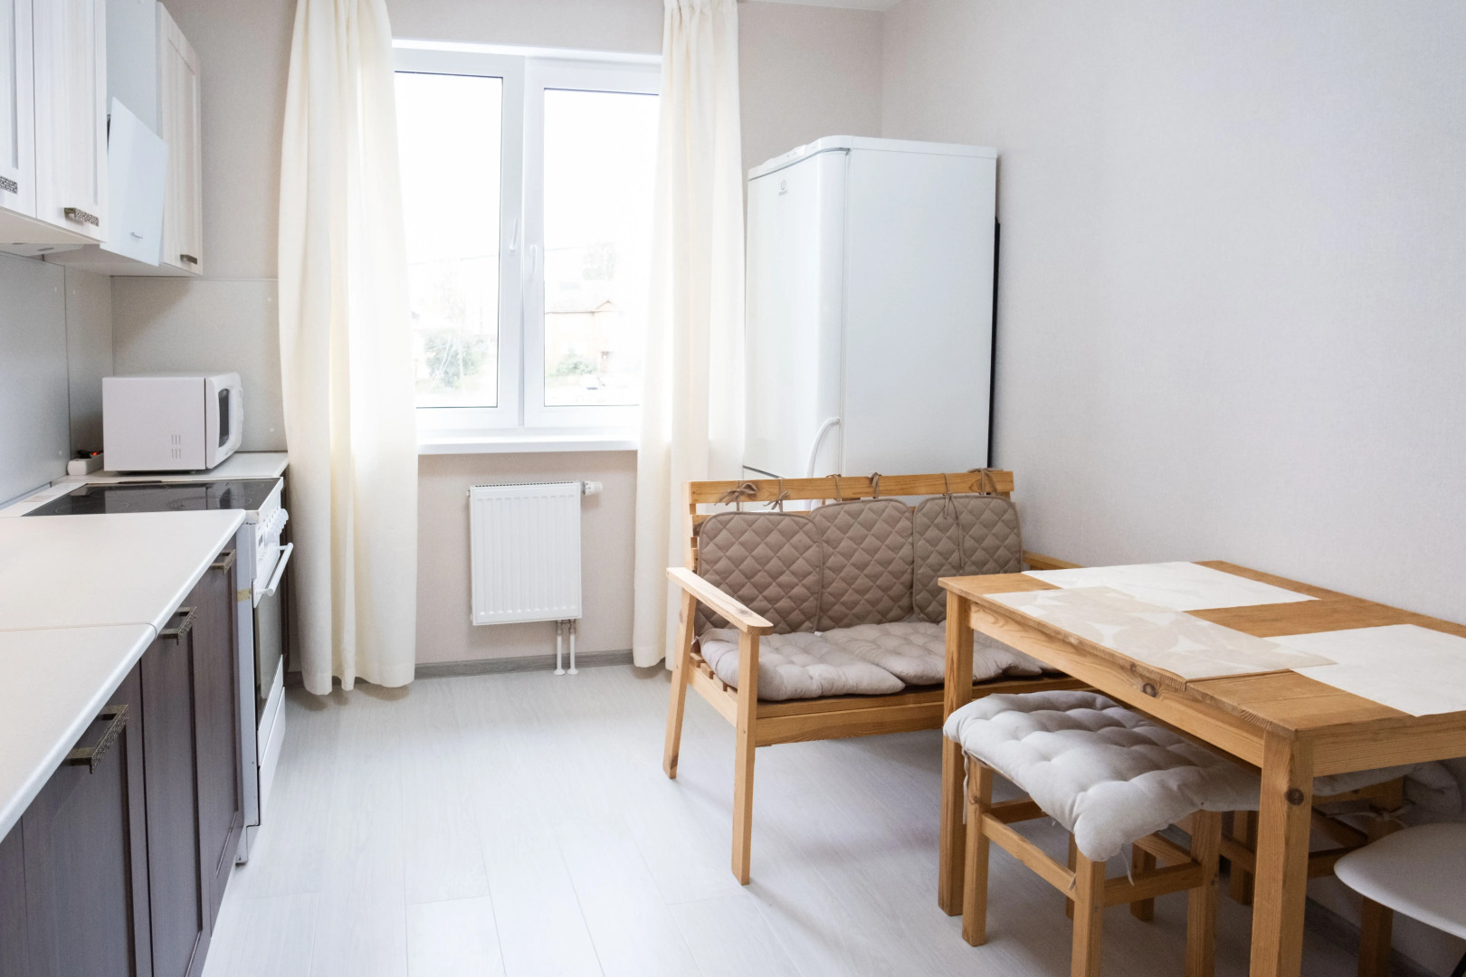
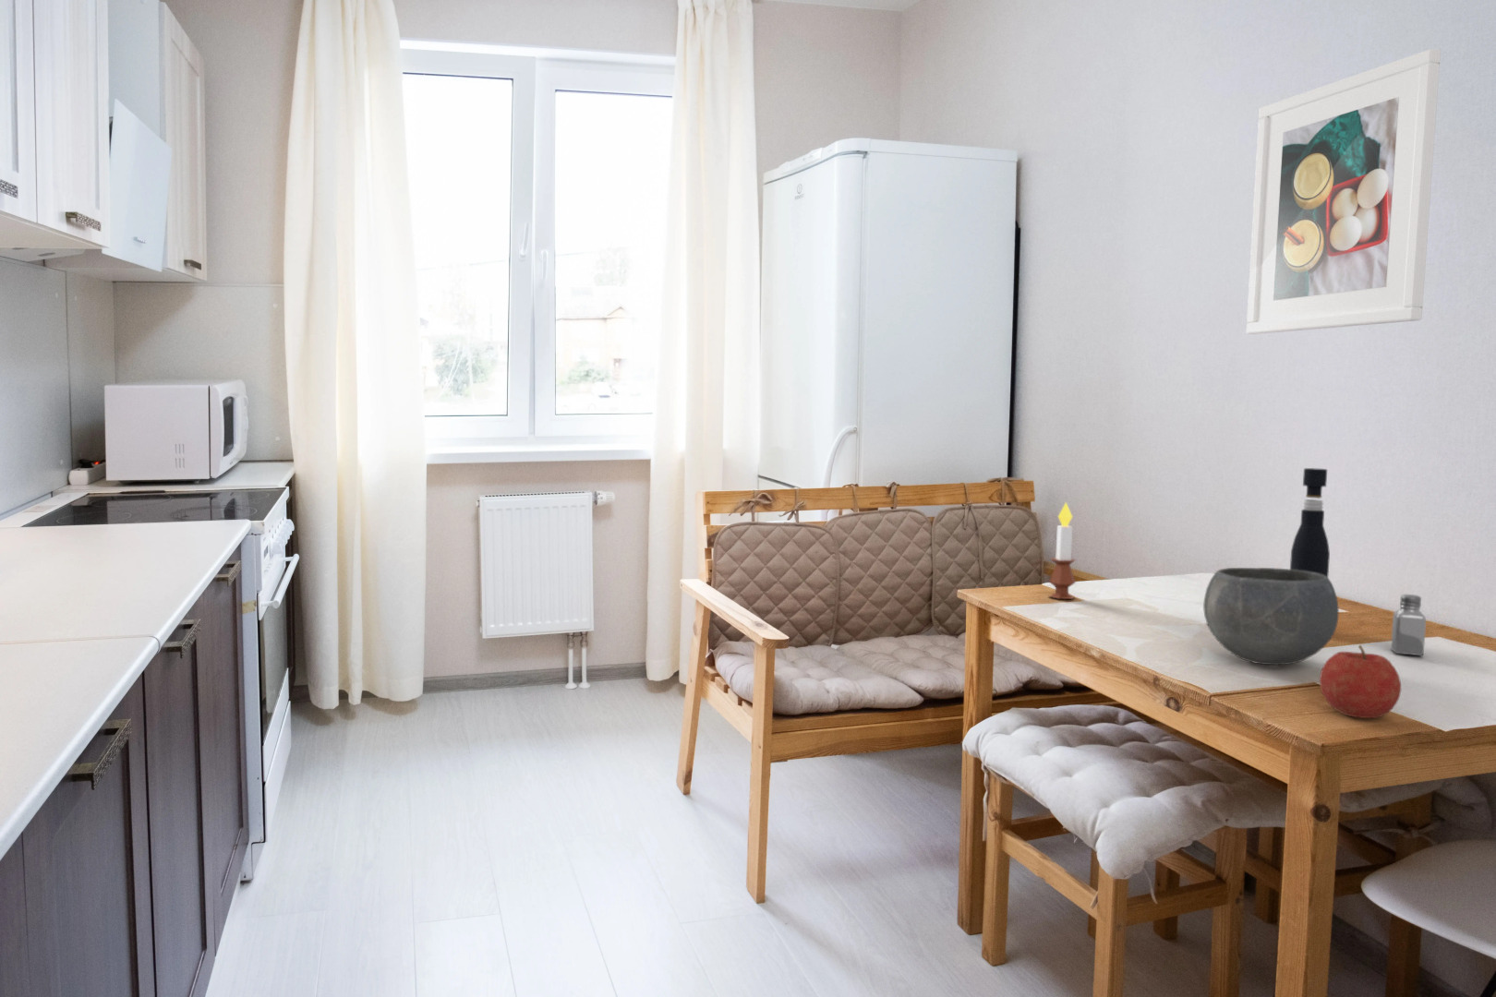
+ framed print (1333, 205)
+ pepper grinder (1310, 549)
+ fruit (1359, 679)
+ bowl (1269, 616)
+ saltshaker (1408, 623)
+ candle (1064, 550)
